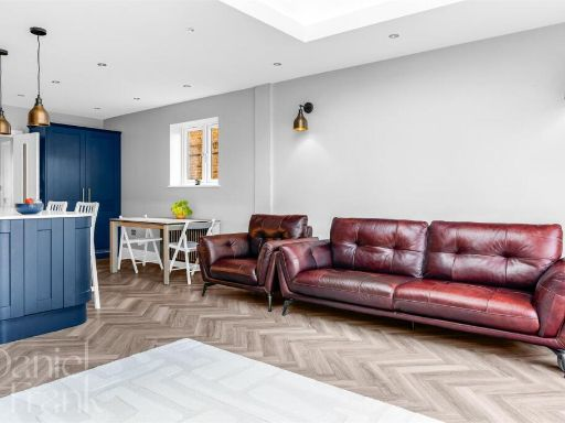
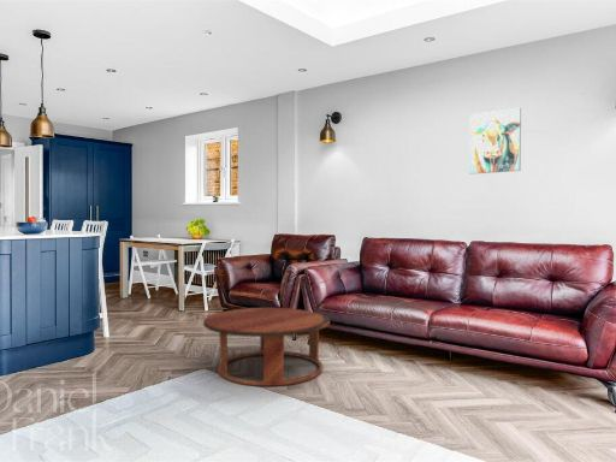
+ coffee table (270, 342)
+ wall art (493, 142)
